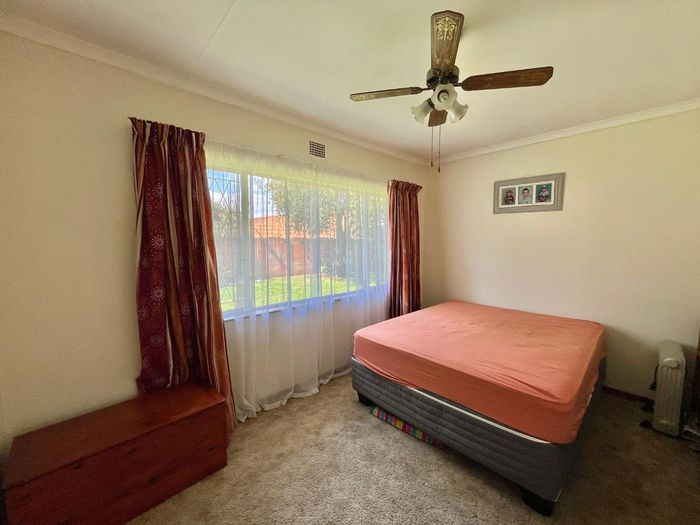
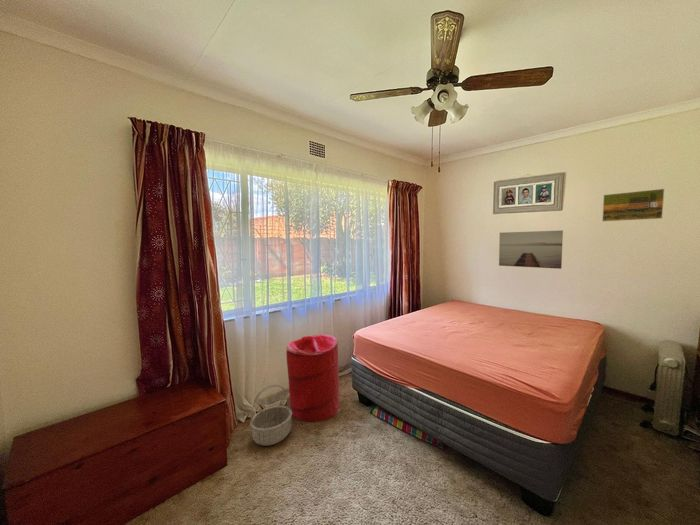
+ basket (271, 410)
+ laundry hamper (313, 373)
+ wall art (528, 249)
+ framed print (631, 206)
